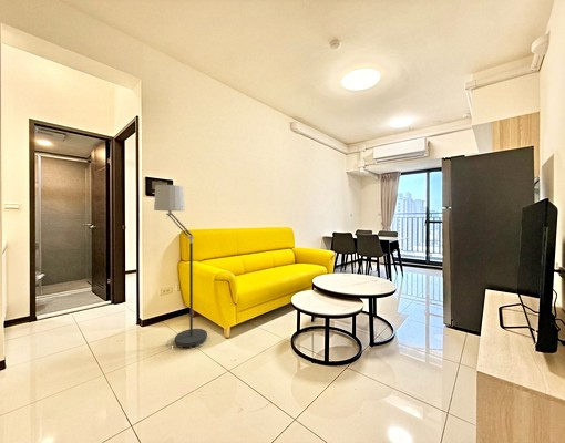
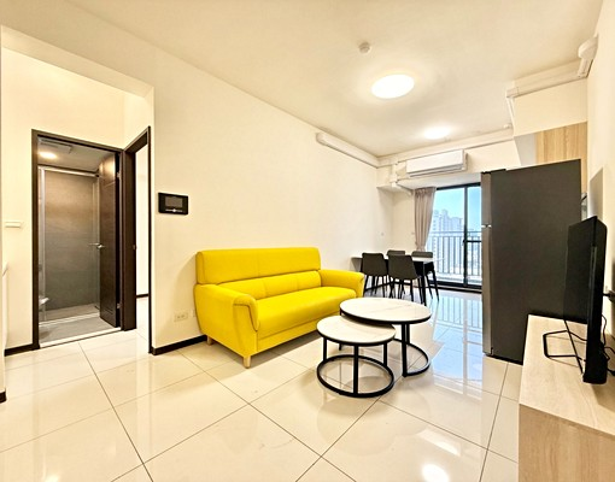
- floor lamp (189, 258)
